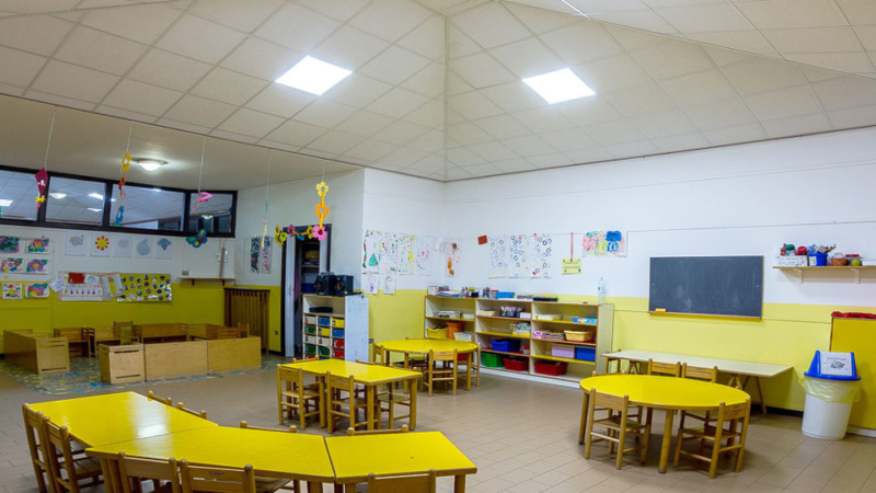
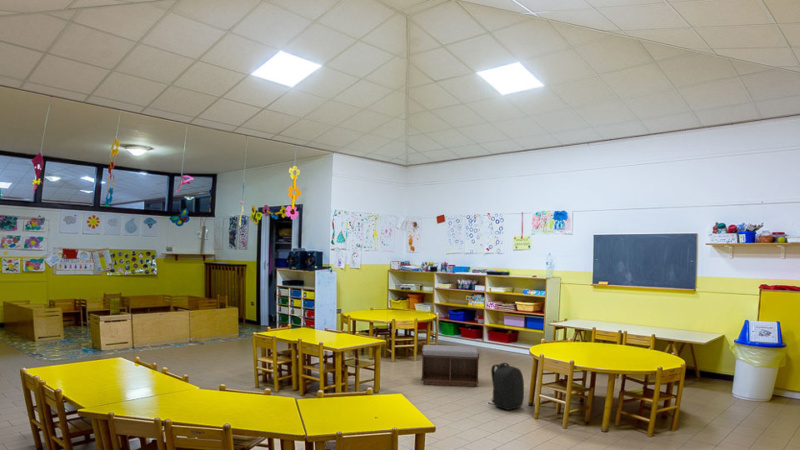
+ bench (449, 364)
+ backpack (505, 384)
